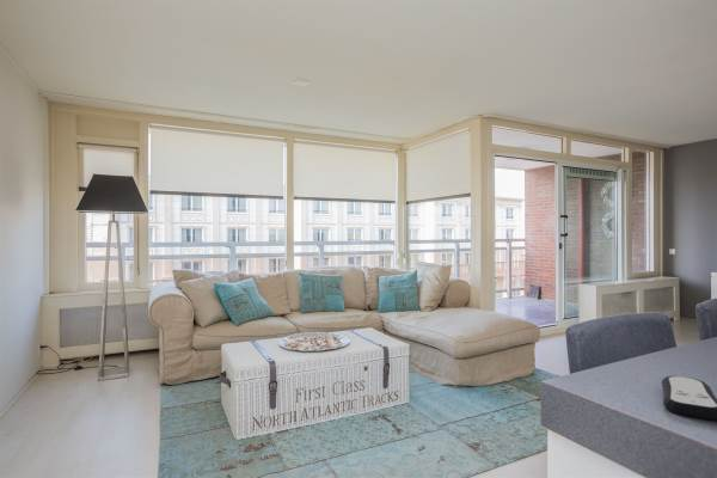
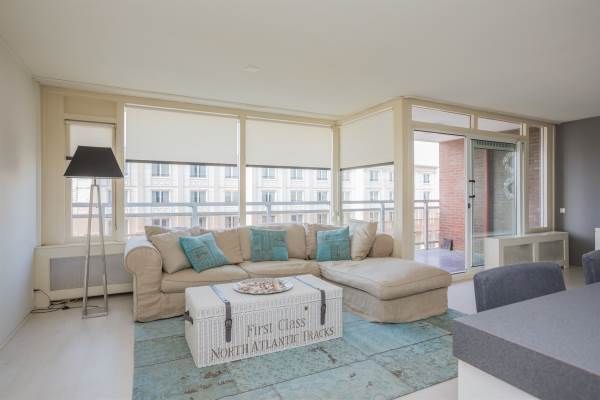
- remote control (688, 394)
